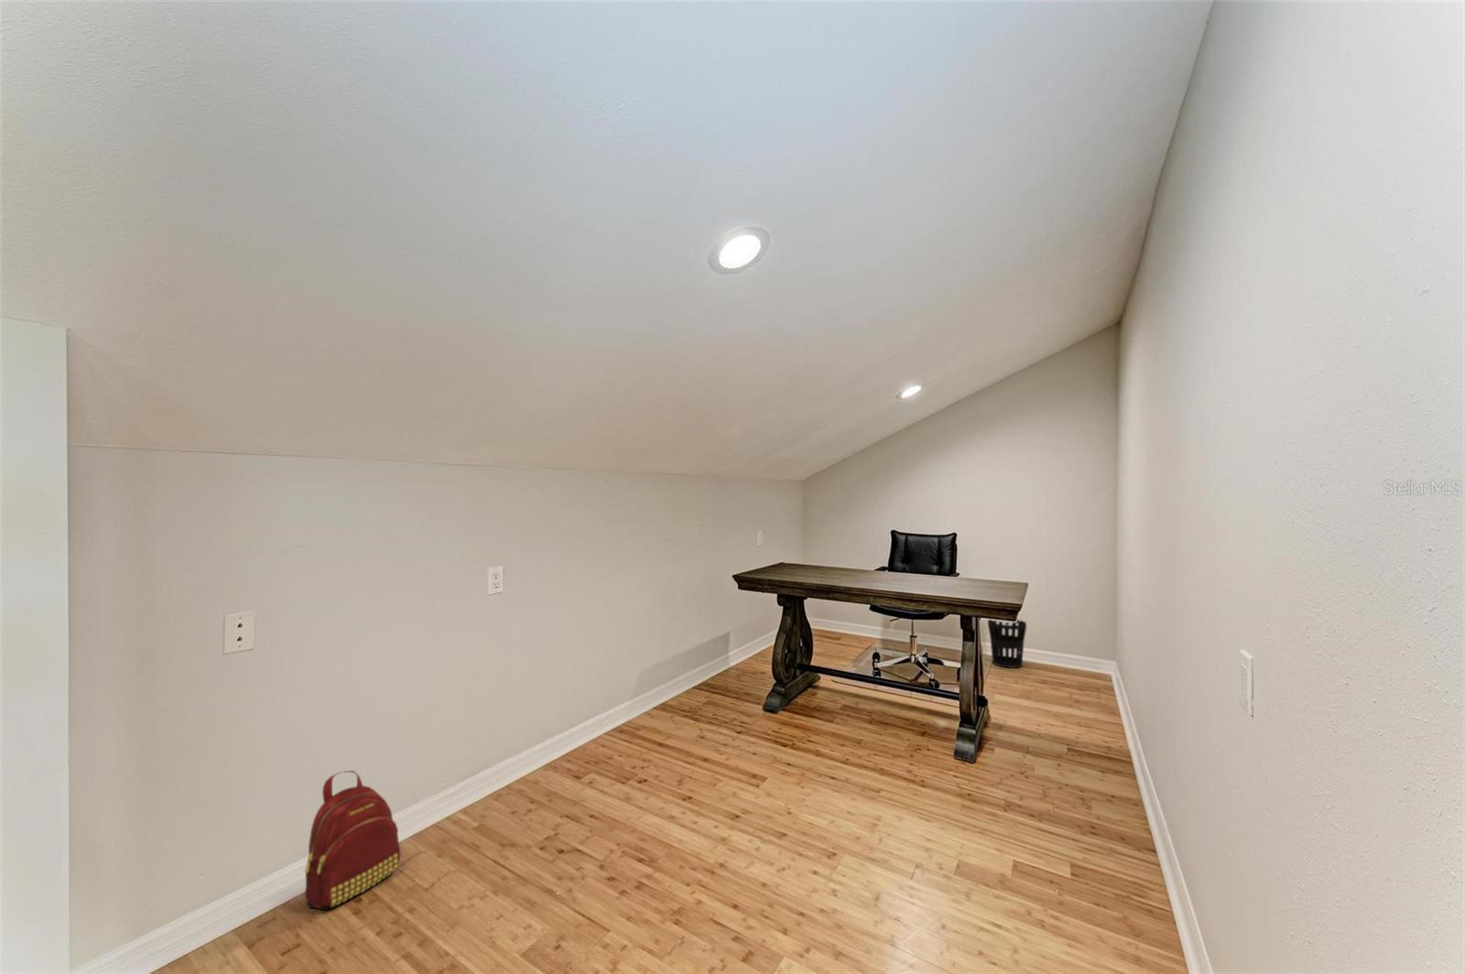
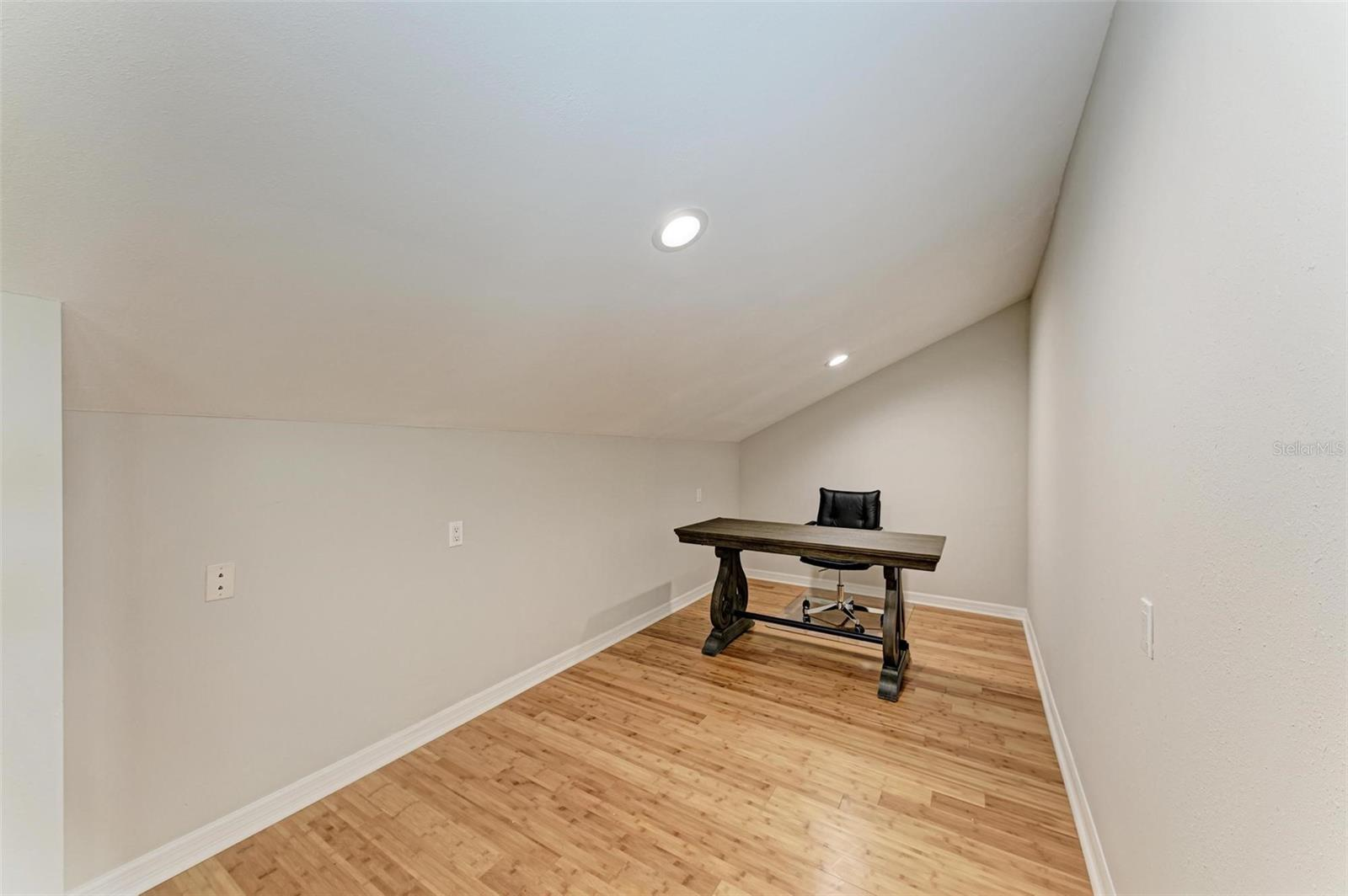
- wastebasket (1006, 641)
- backpack (351, 832)
